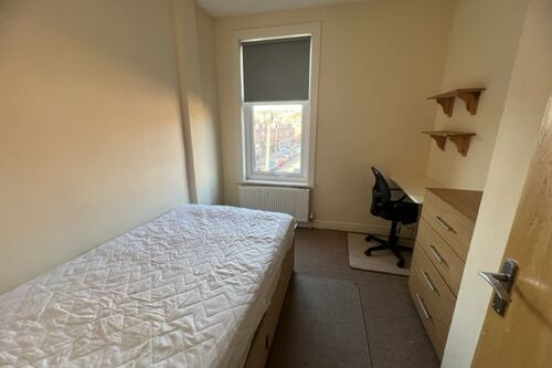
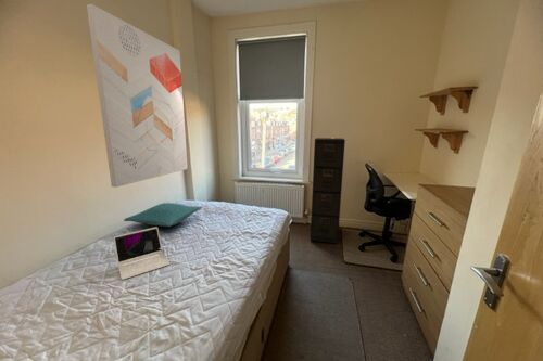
+ pillow (165, 214)
+ wall art (150, 108)
+ laptop (141, 248)
+ filing cabinet (326, 188)
